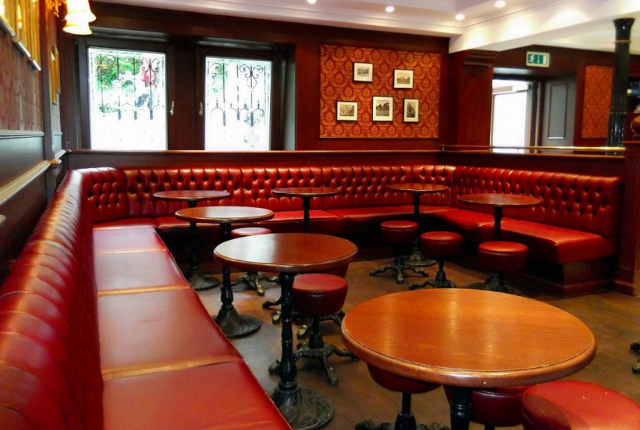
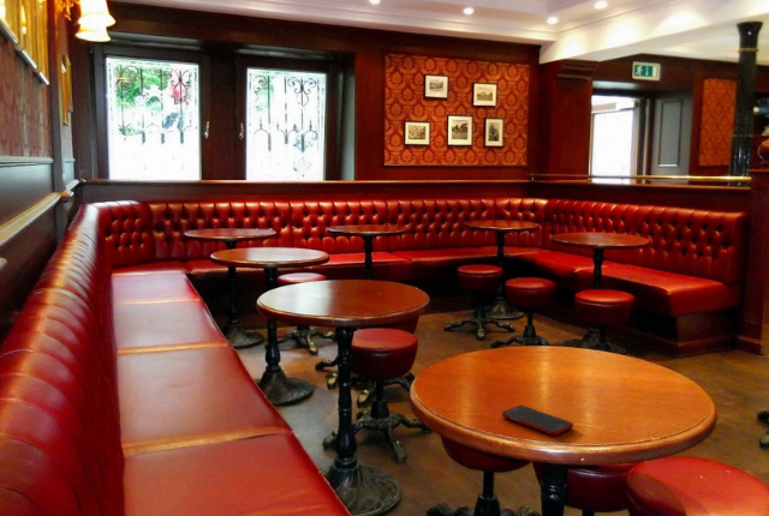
+ cell phone (536, 419)
